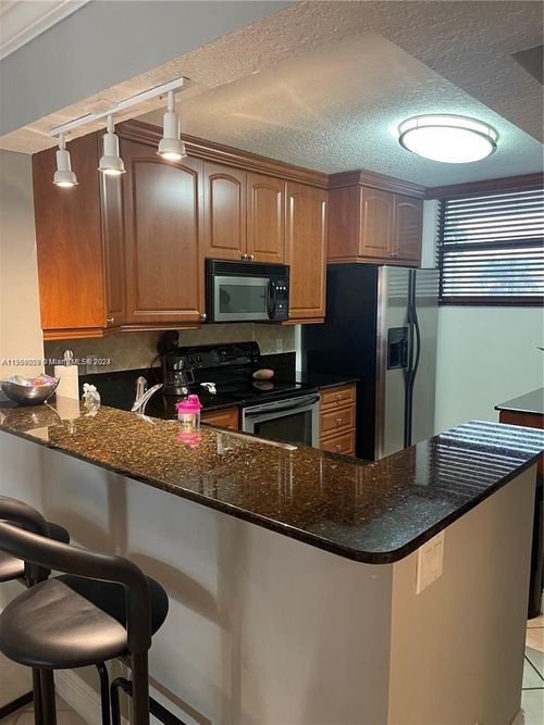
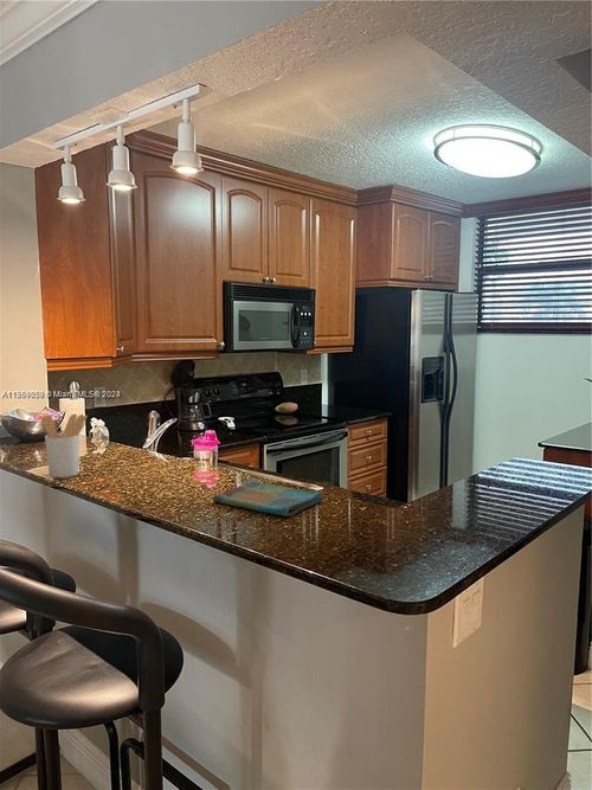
+ utensil holder (67, 443)
+ dish towel (268, 496)
